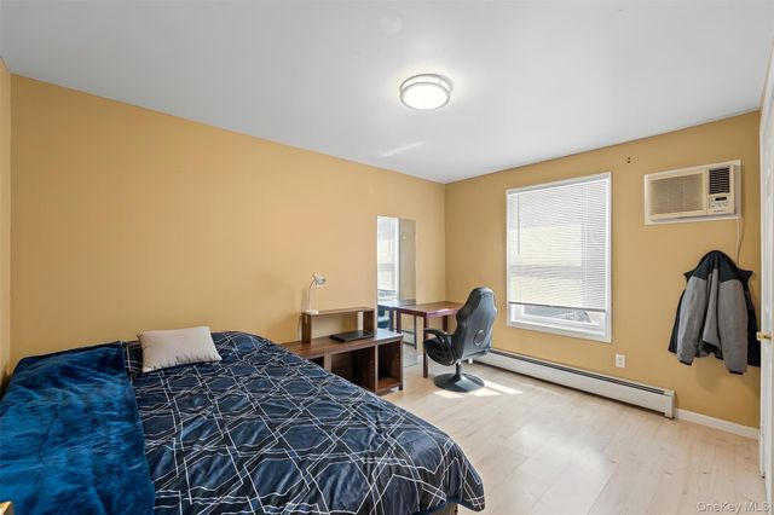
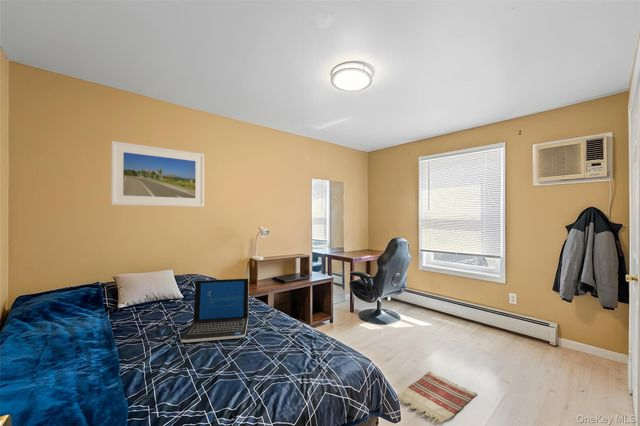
+ rug (434, 395)
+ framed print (162, 177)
+ laptop (218, 306)
